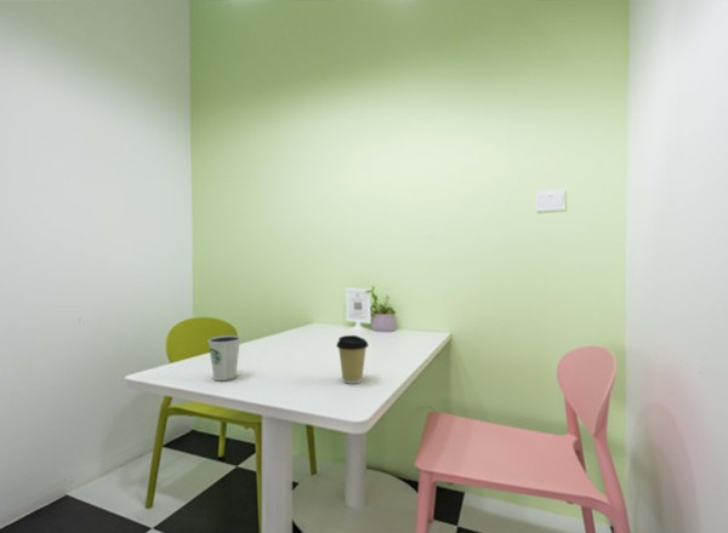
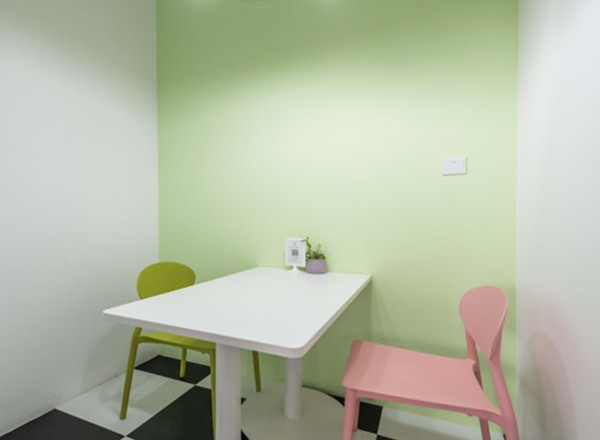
- coffee cup (352, 359)
- dixie cup (224, 357)
